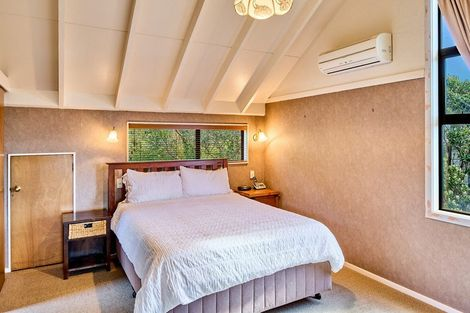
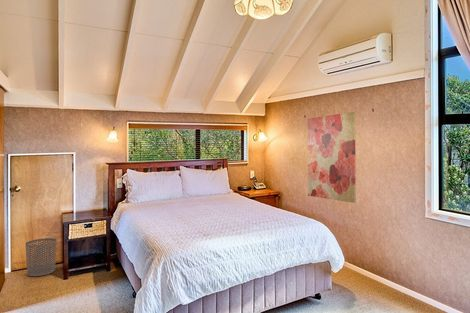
+ waste bin (41, 256)
+ wall art (329, 157)
